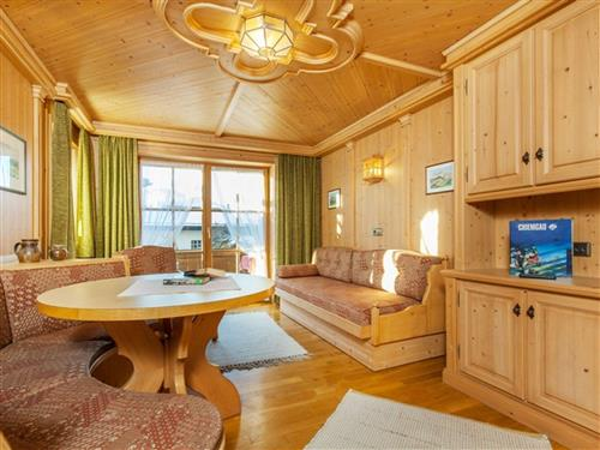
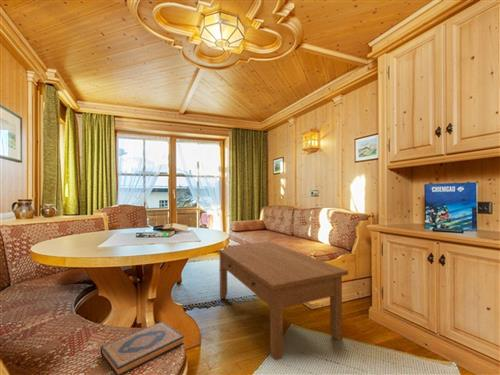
+ hardback book (143, 344)
+ coffee table (270, 285)
